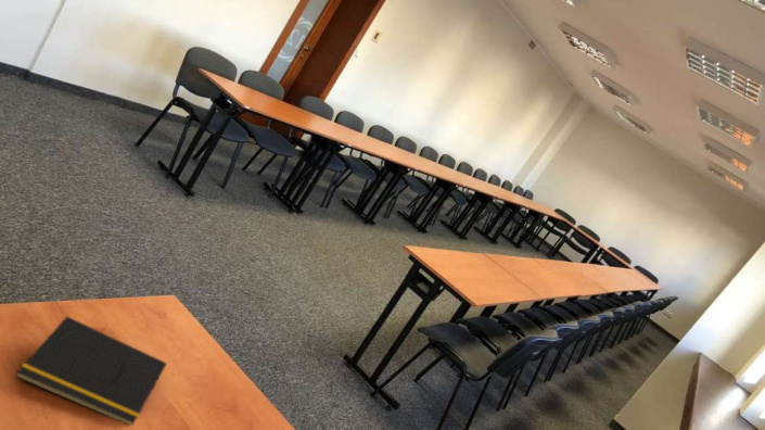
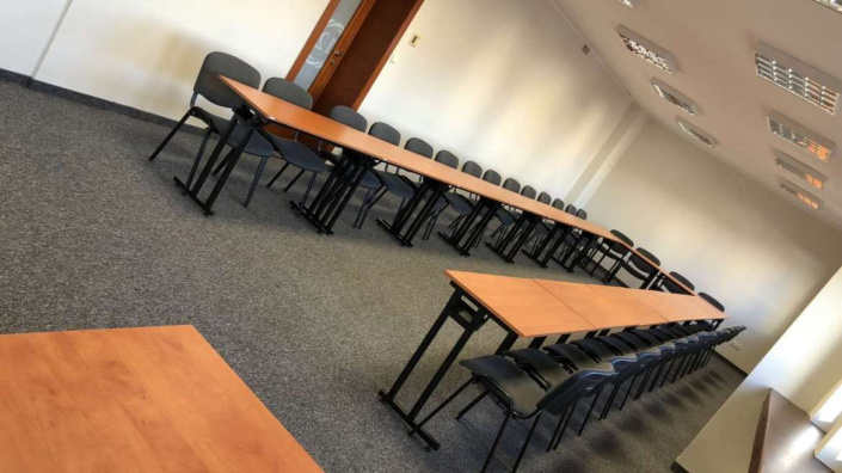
- notepad (98, 369)
